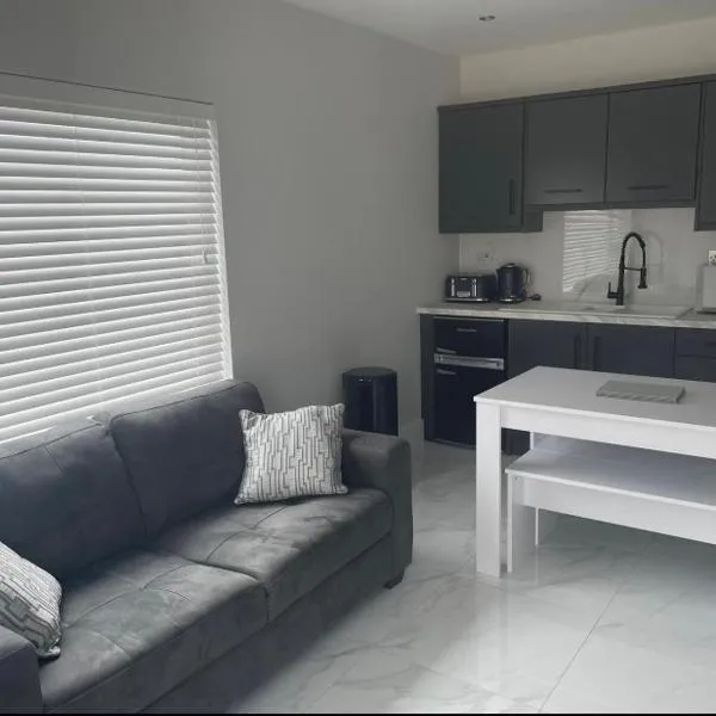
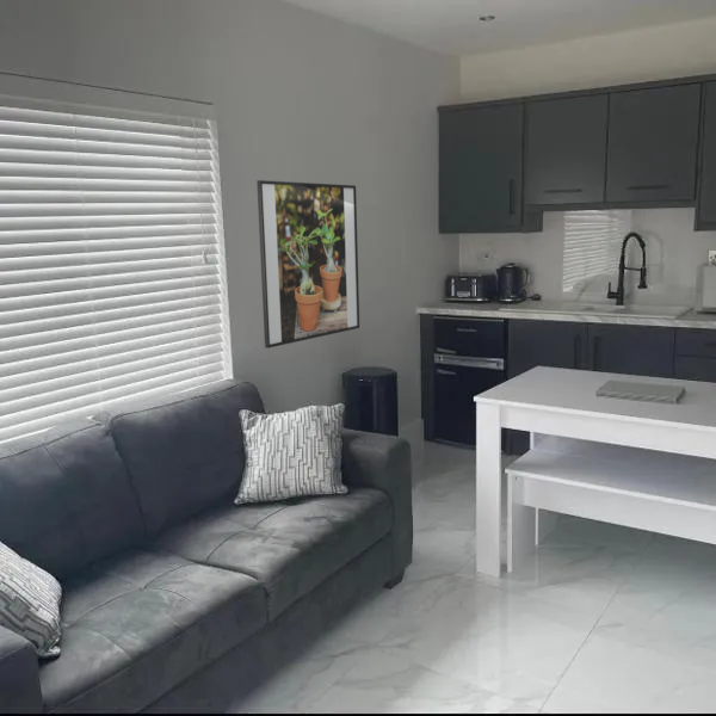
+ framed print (313, 261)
